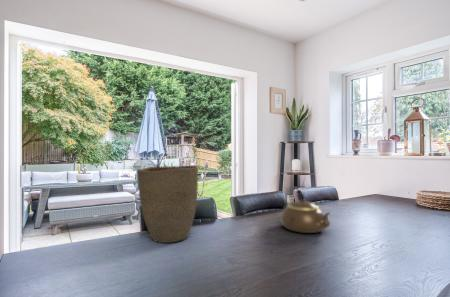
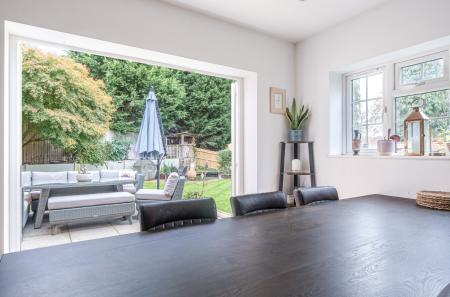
- vase (168, 201)
- teapot (304, 214)
